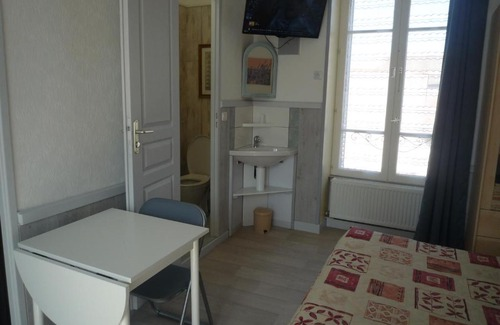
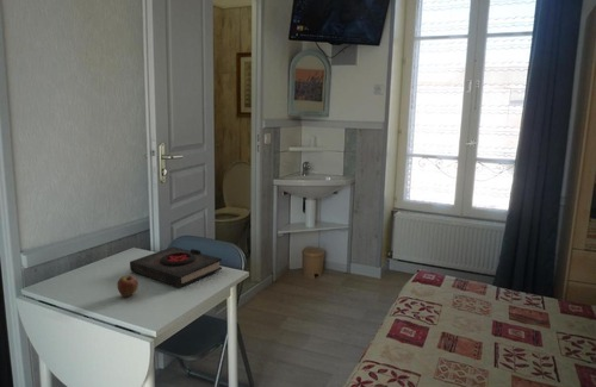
+ fruit (128, 285)
+ book (176, 263)
